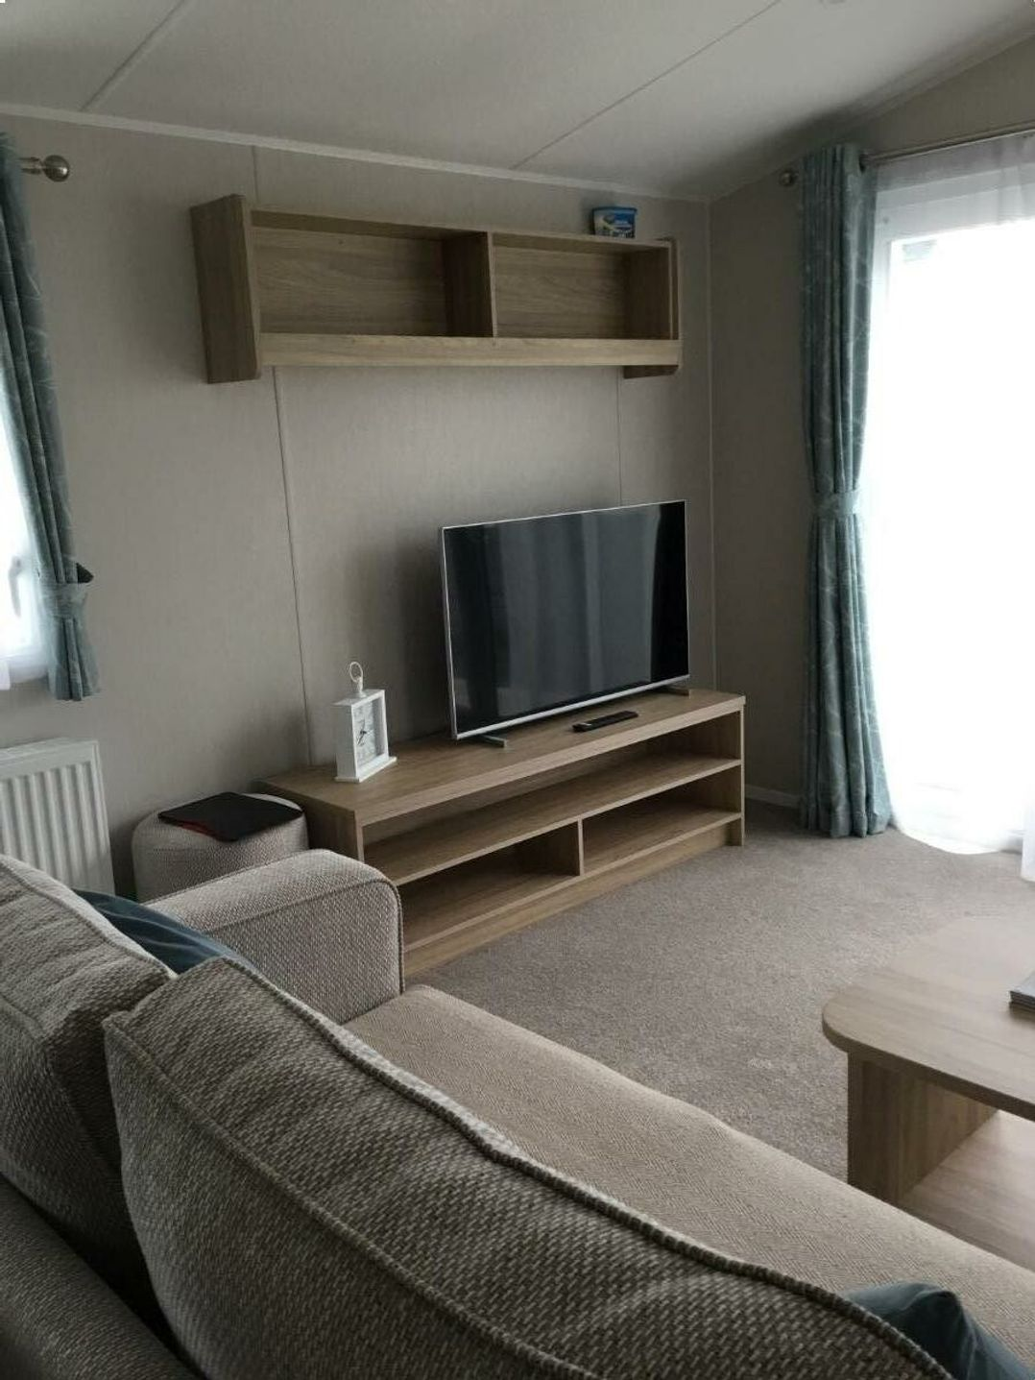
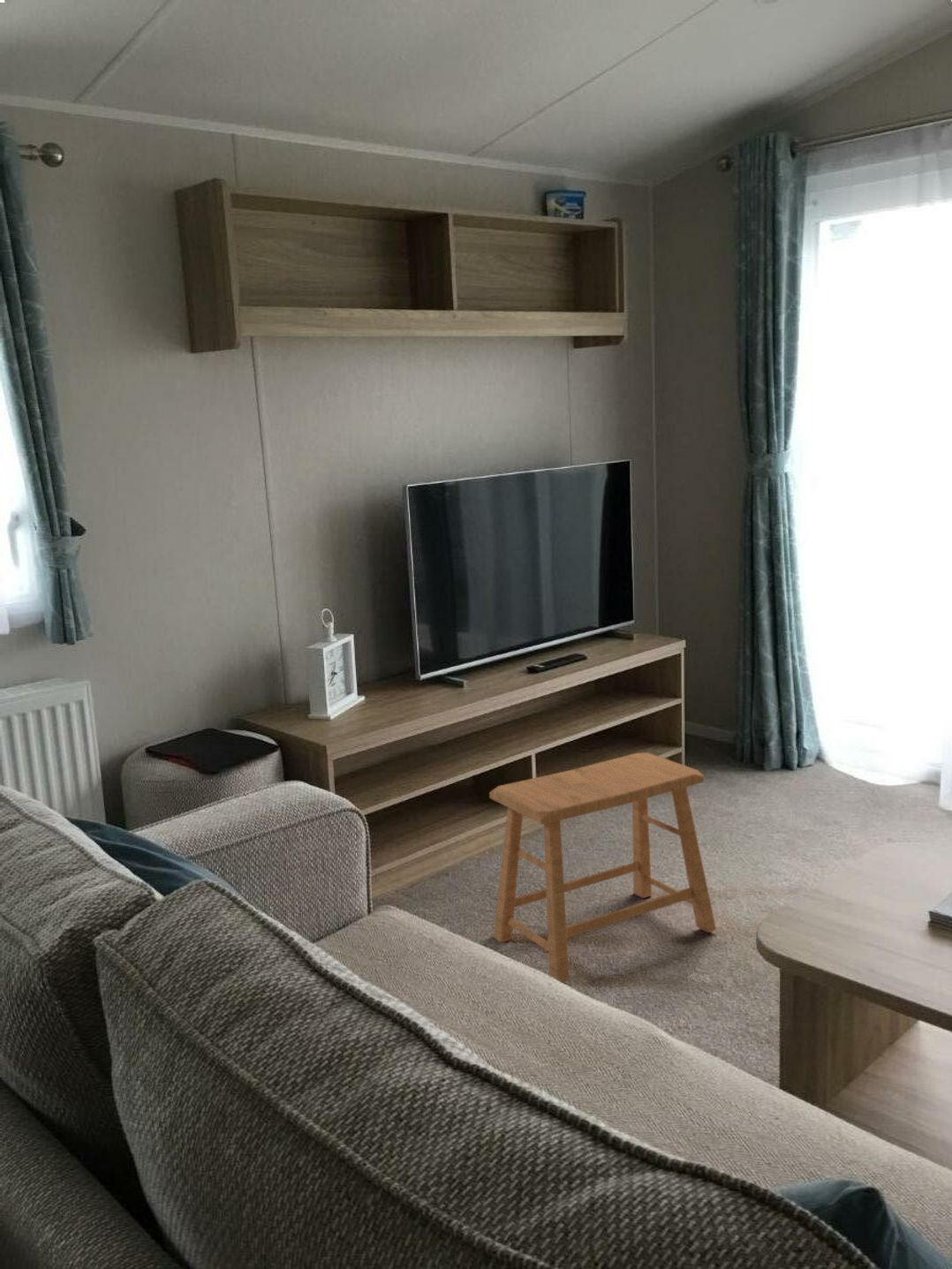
+ stool (605, 871)
